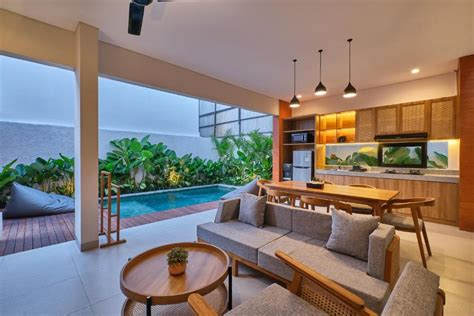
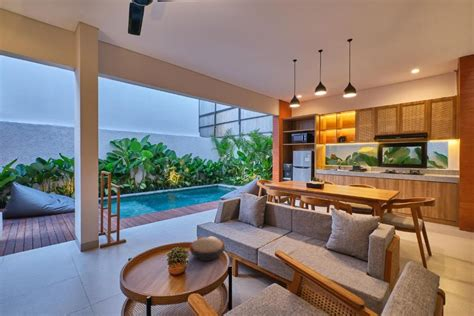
+ decorative bowl (207, 246)
